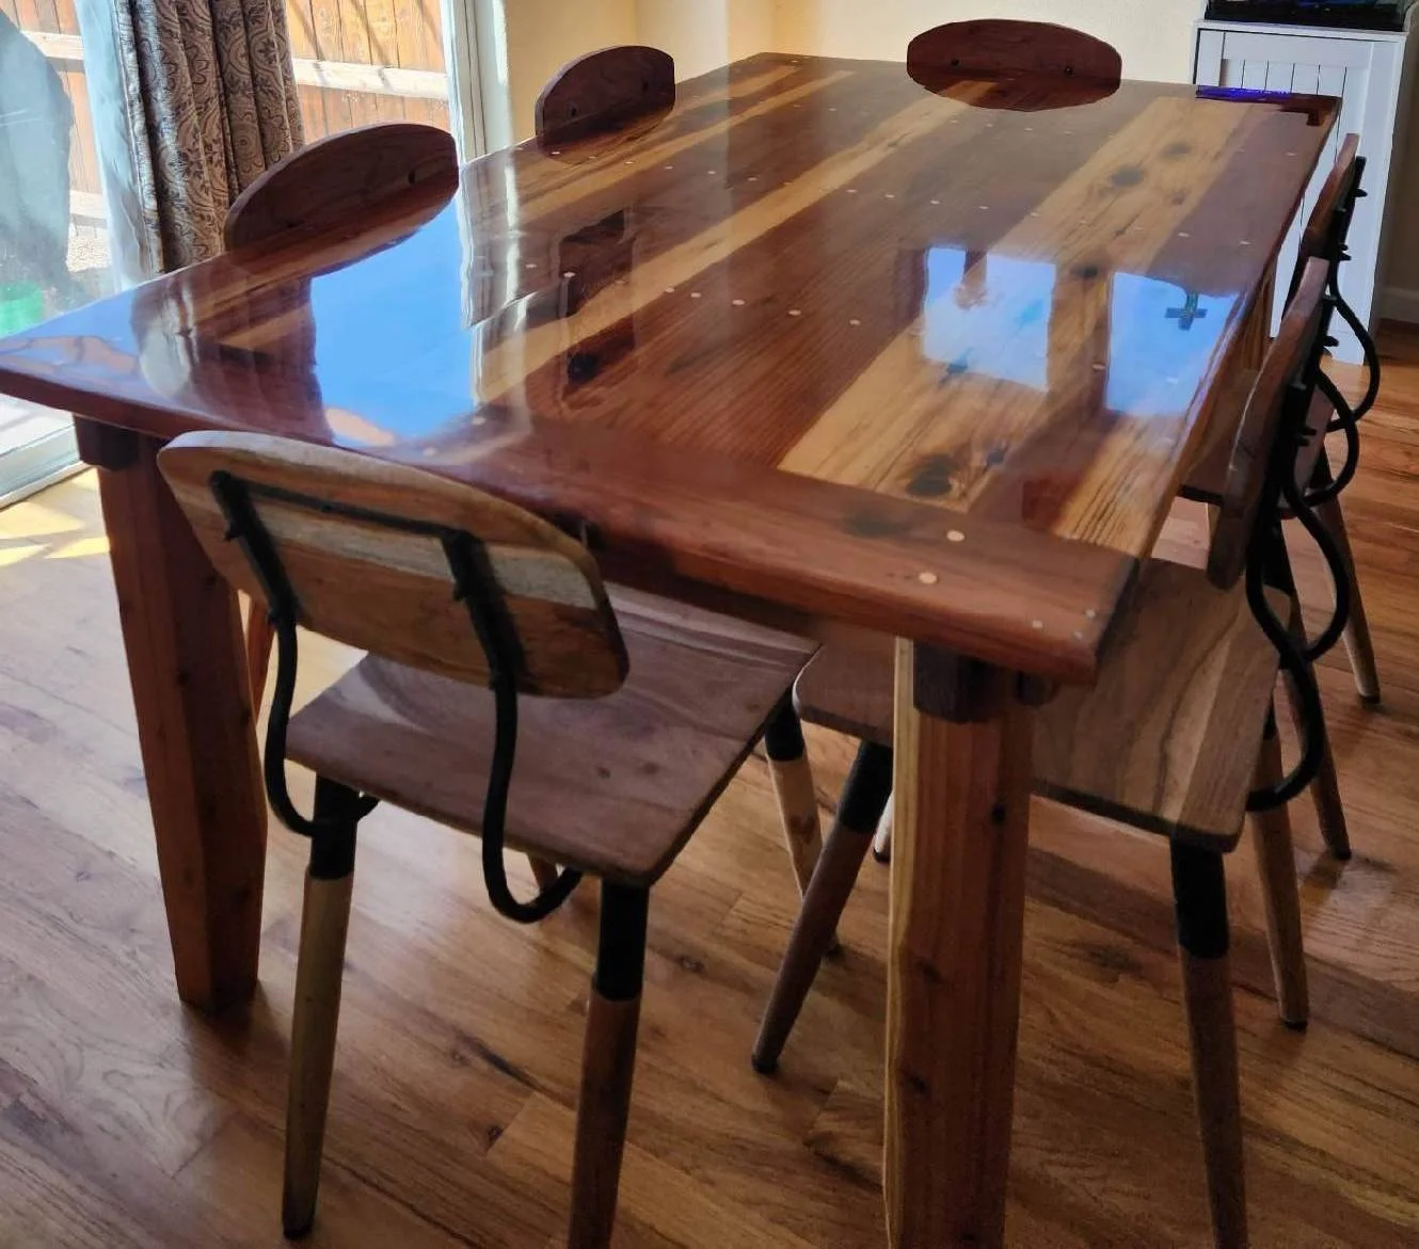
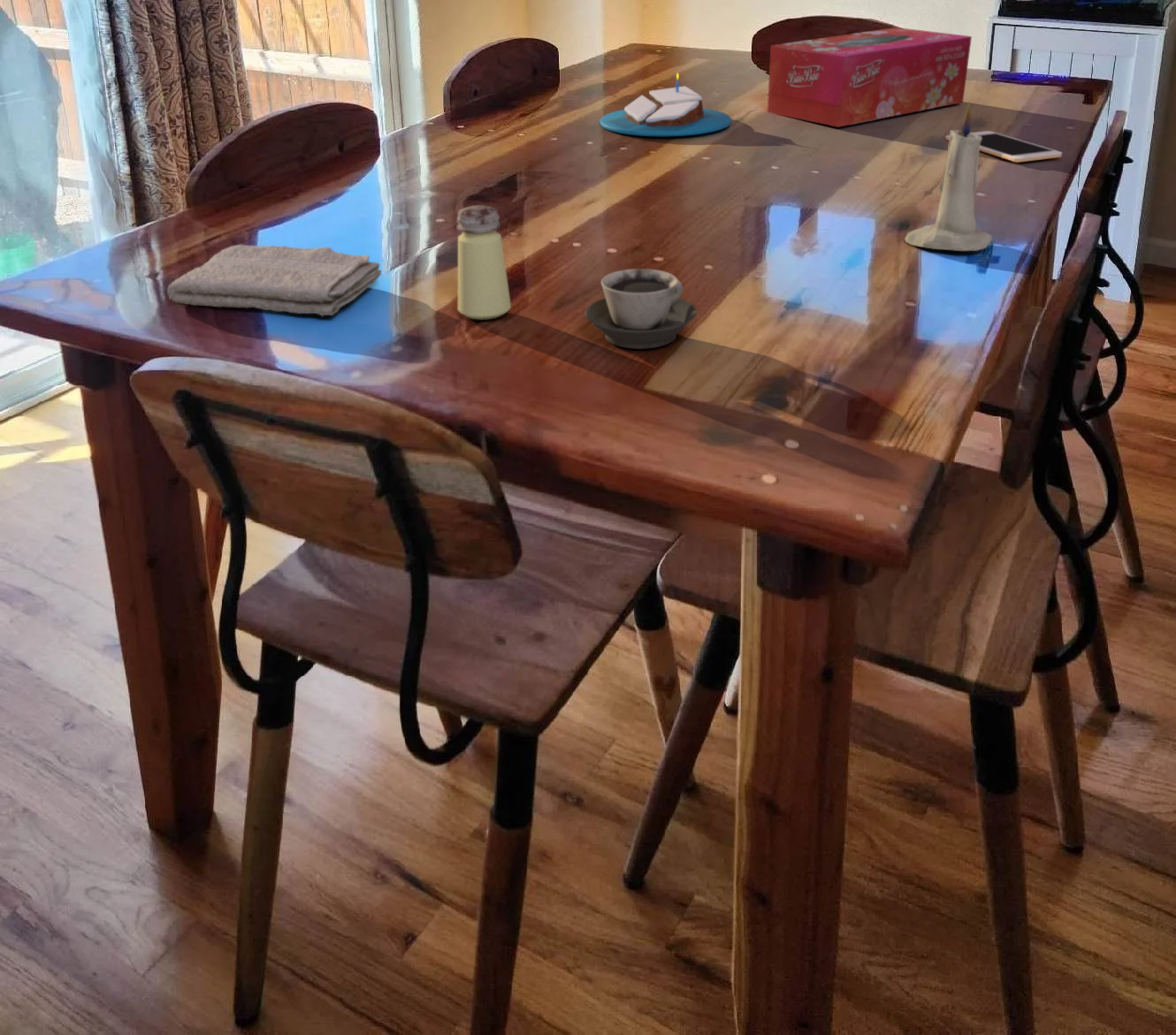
+ saltshaker (481, 261)
+ cell phone (1002, 146)
+ candle (665, 99)
+ tissue box (869, 74)
+ cup (640, 308)
+ washcloth (276, 277)
+ candle (956, 175)
